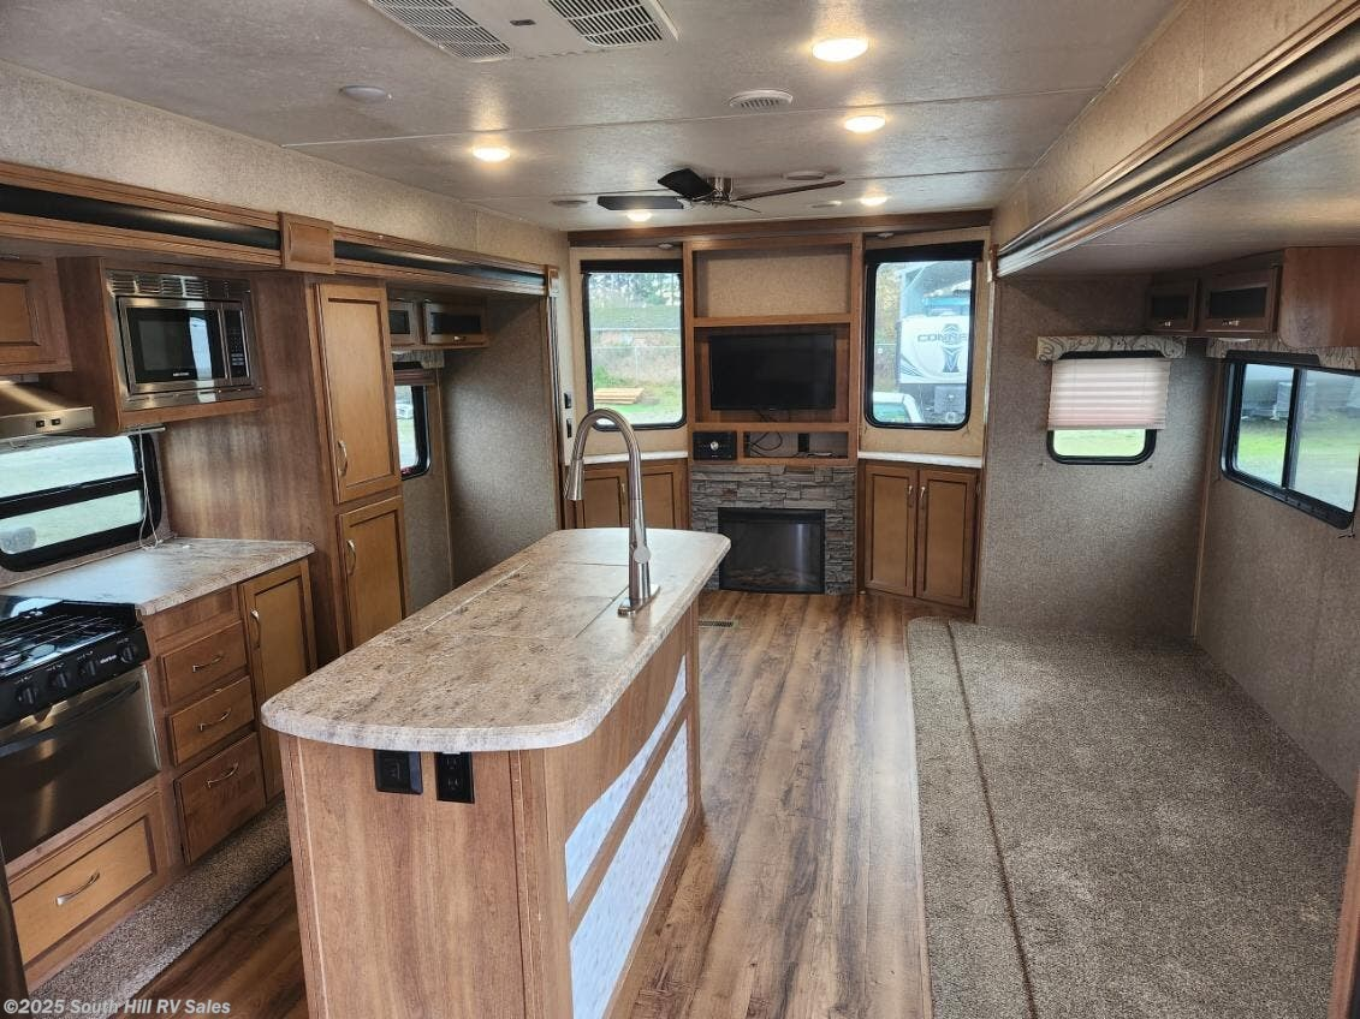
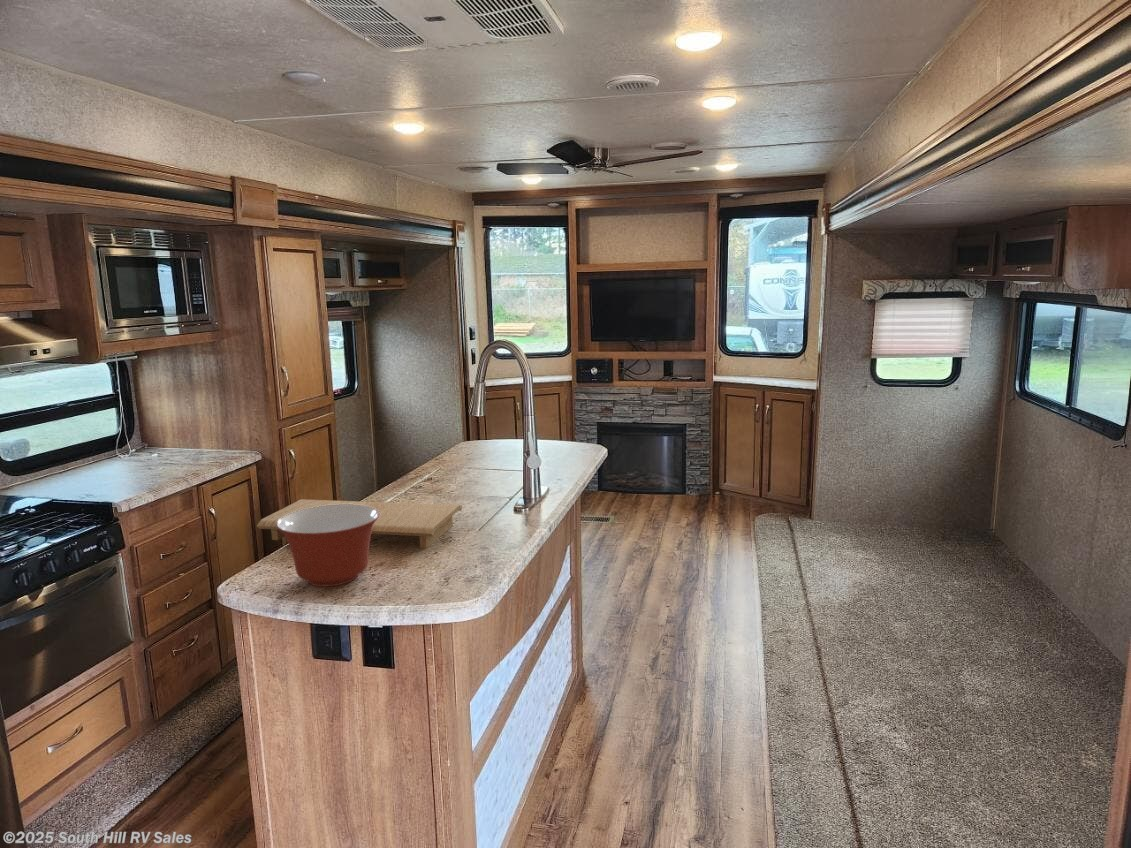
+ mixing bowl (331, 547)
+ cutting board (373, 524)
